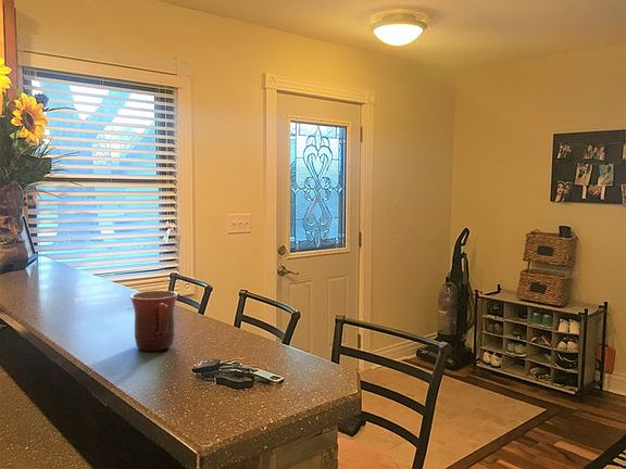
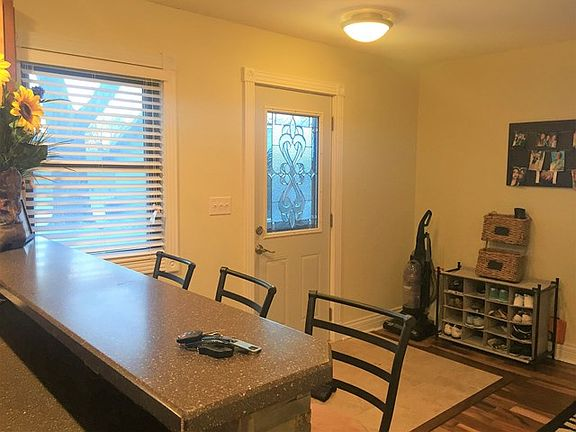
- mug (156, 322)
